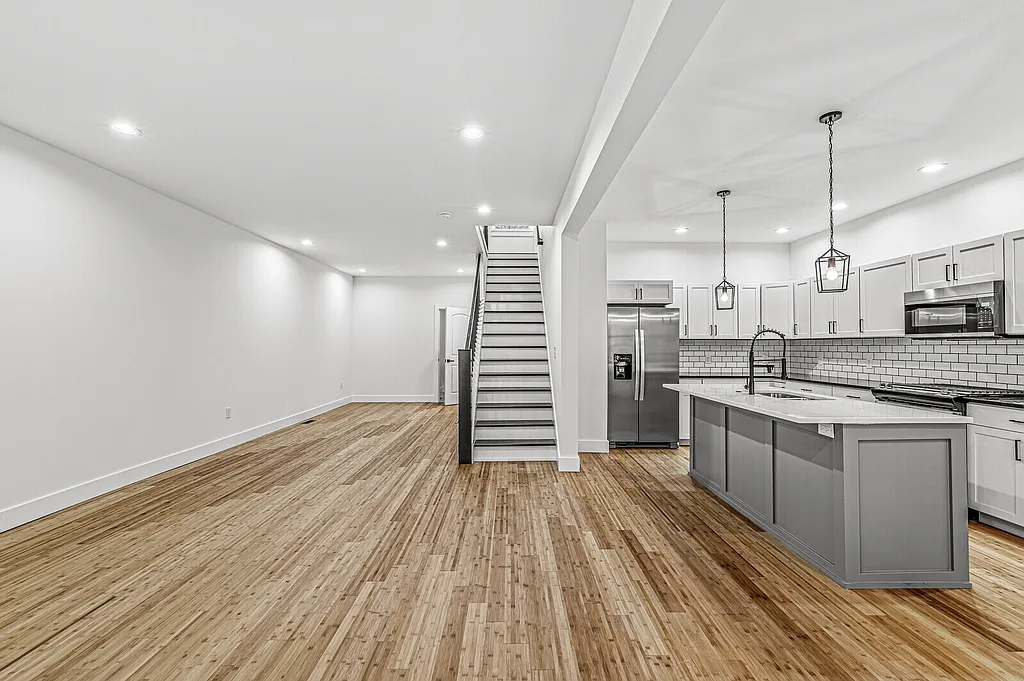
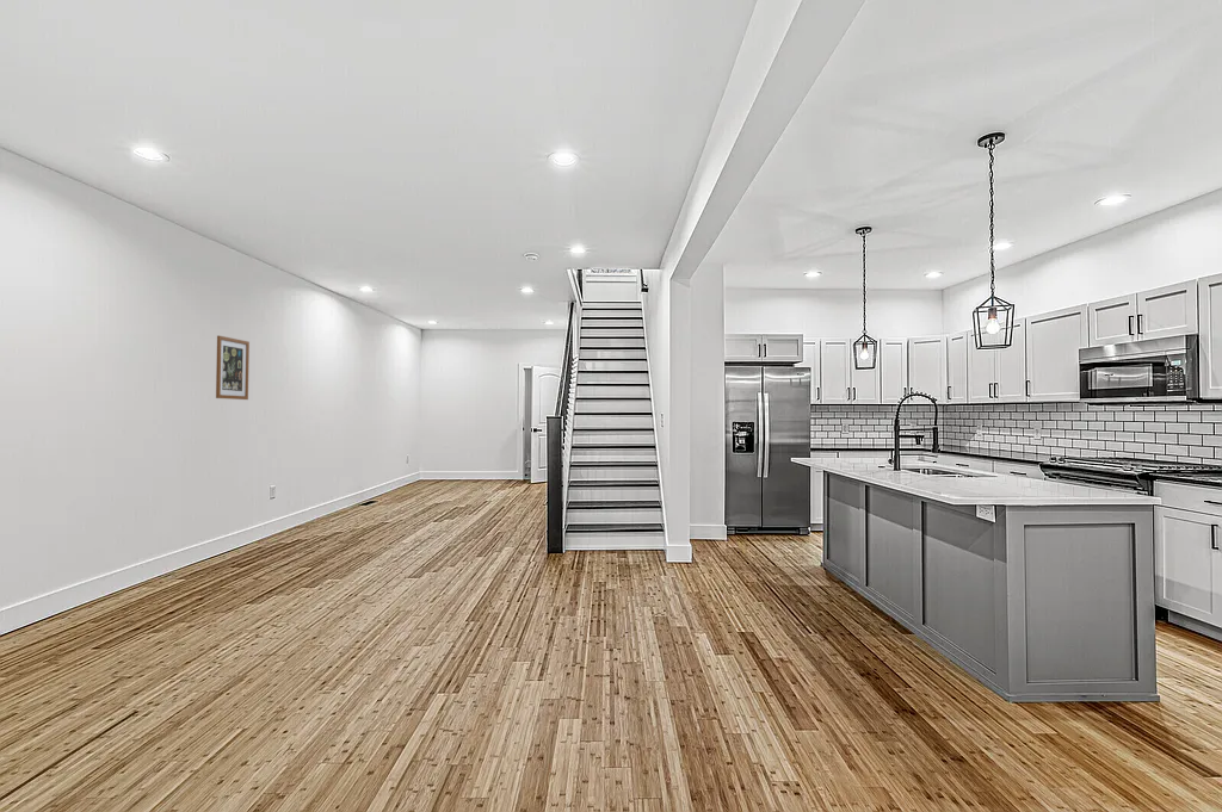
+ wall art (233, 368)
